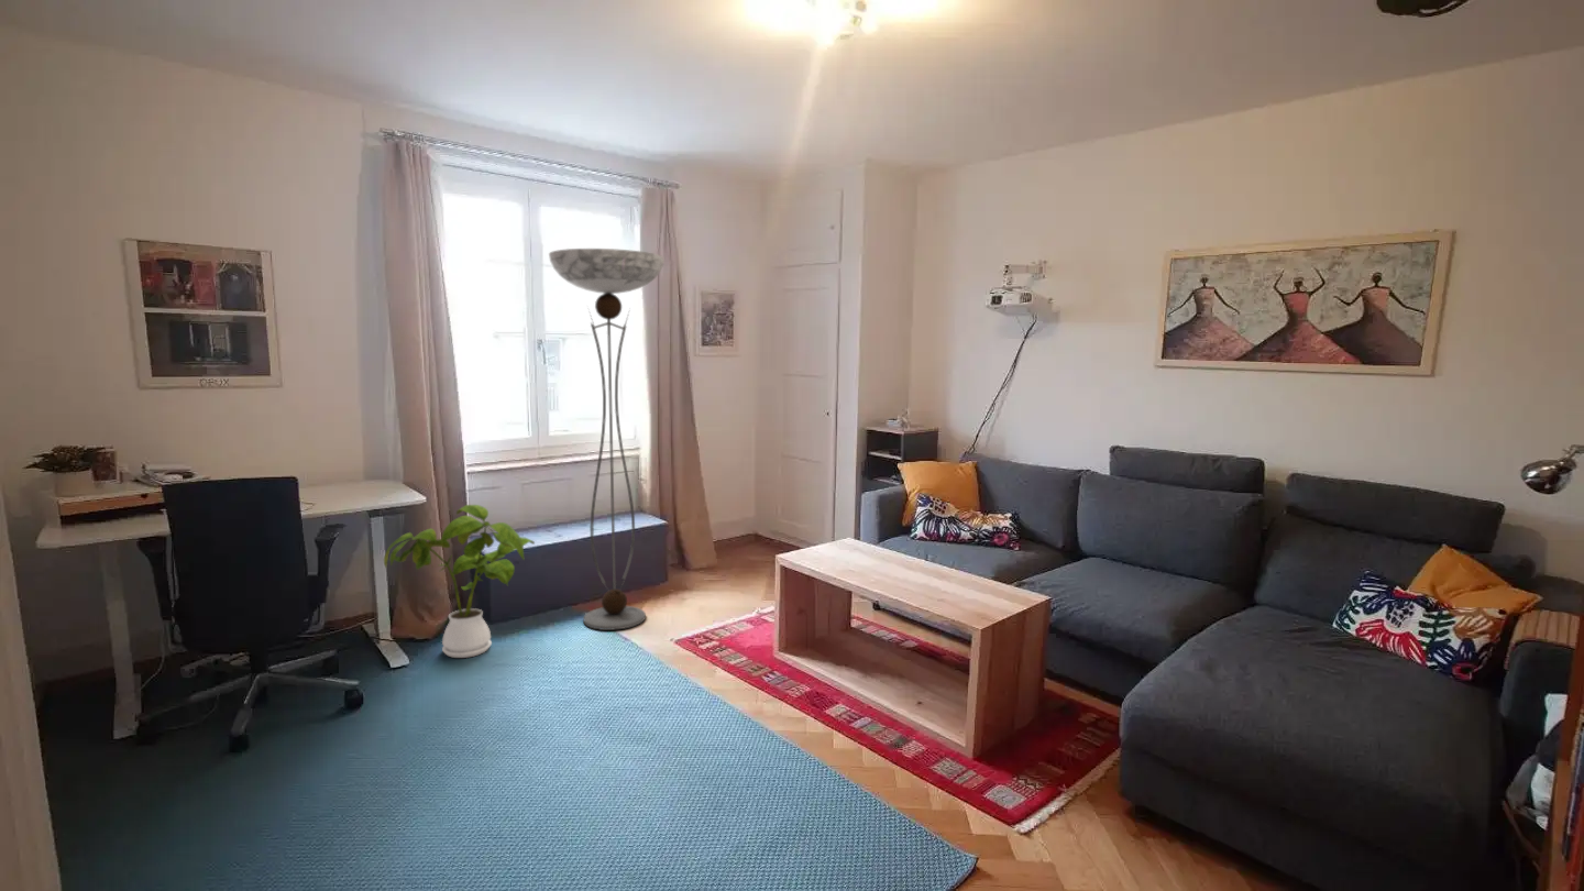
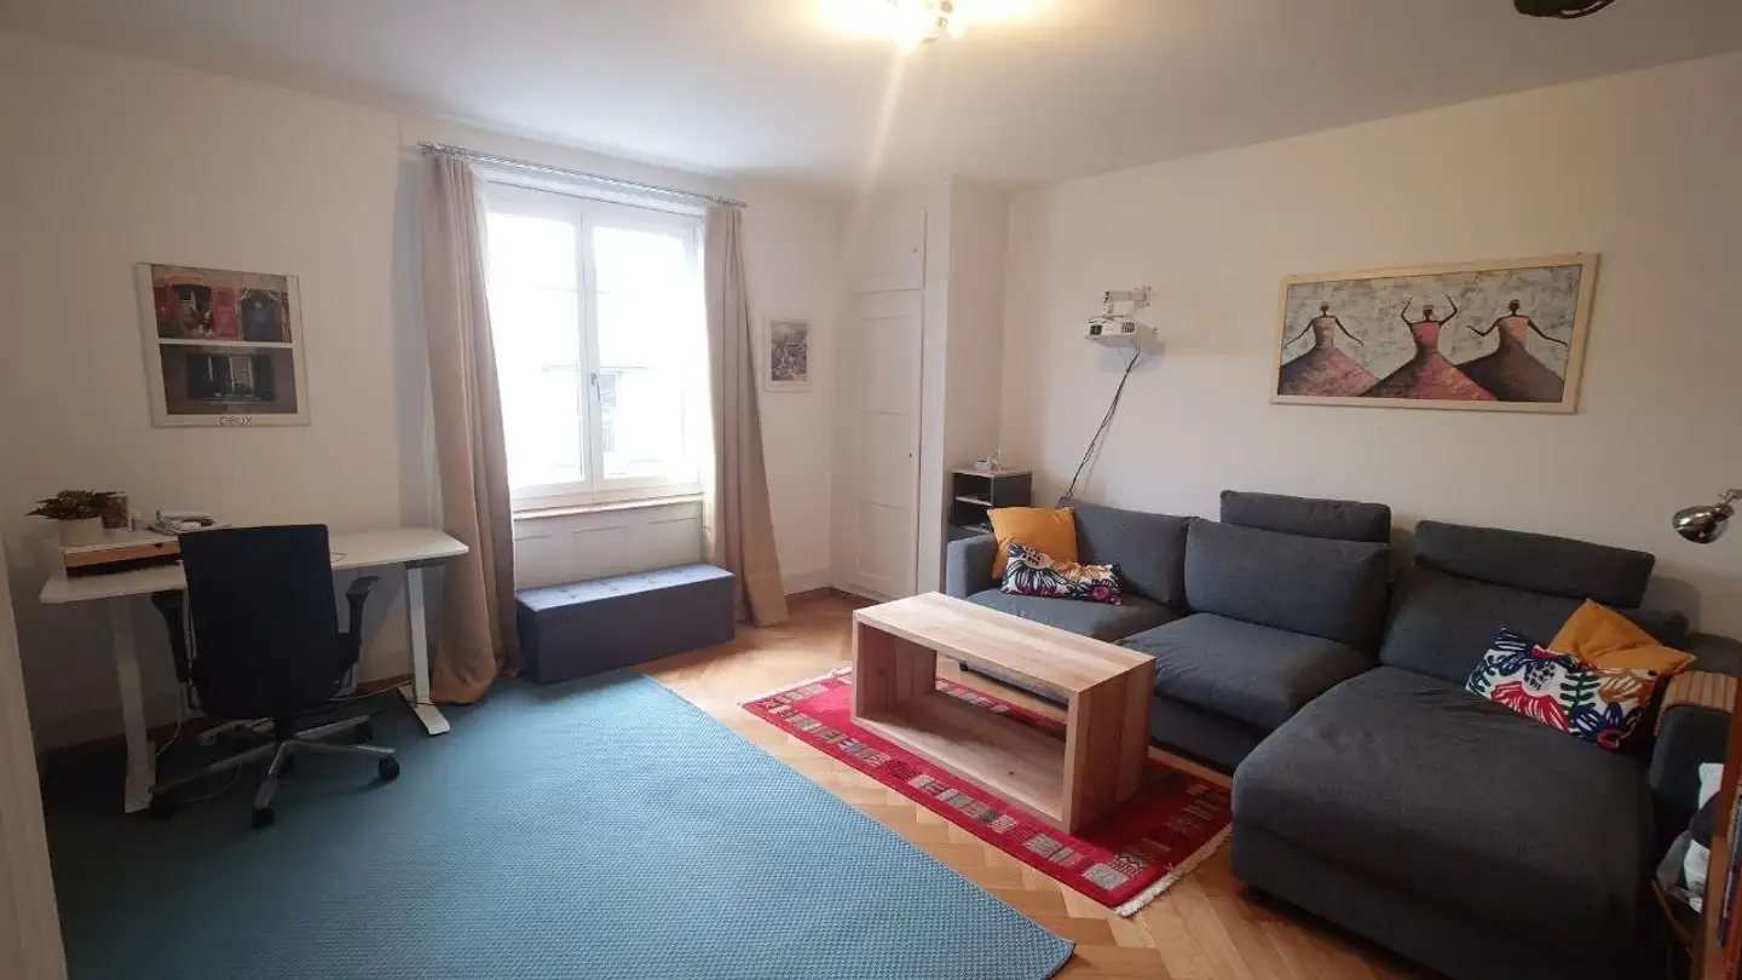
- floor lamp (610, 442)
- house plant (479, 580)
